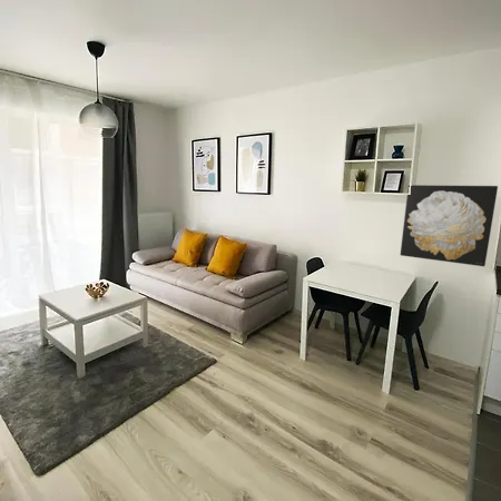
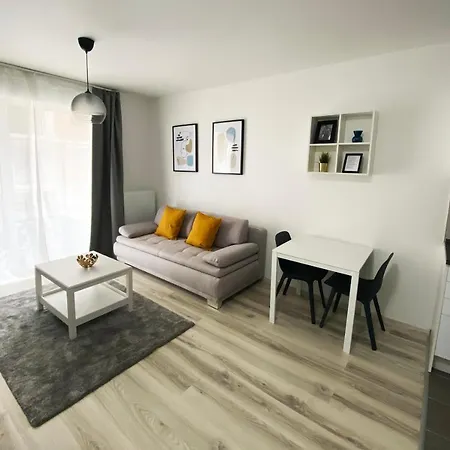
- wall art (444, 223)
